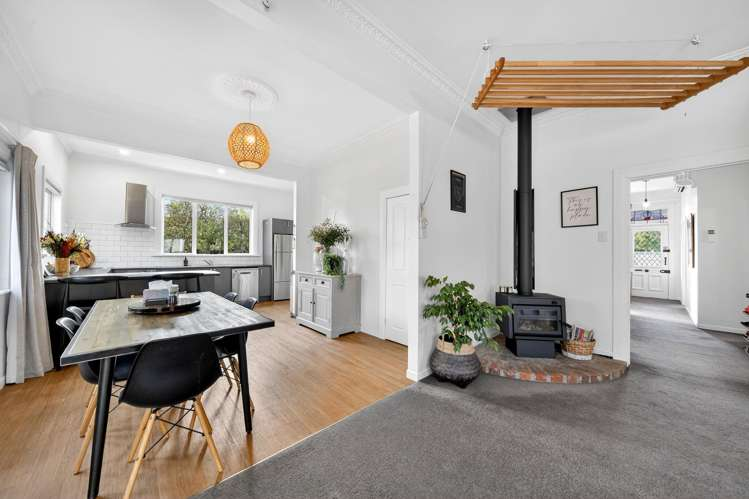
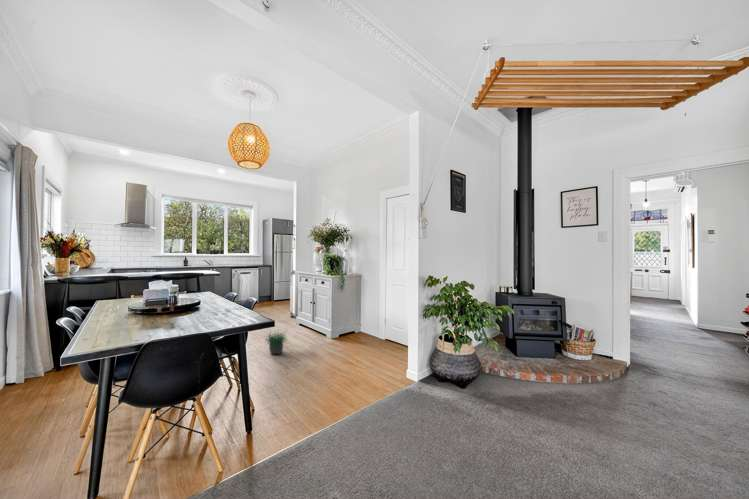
+ potted plant (276, 338)
